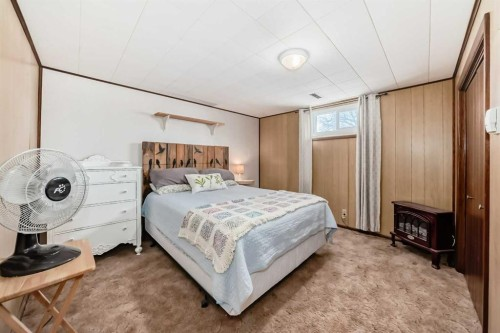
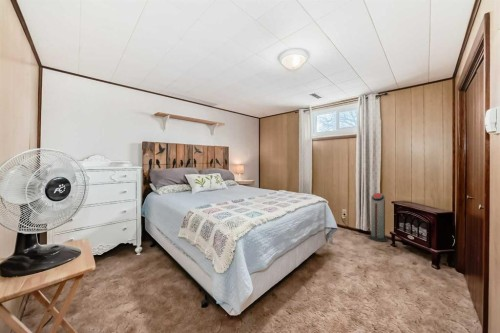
+ air purifier (377, 215)
